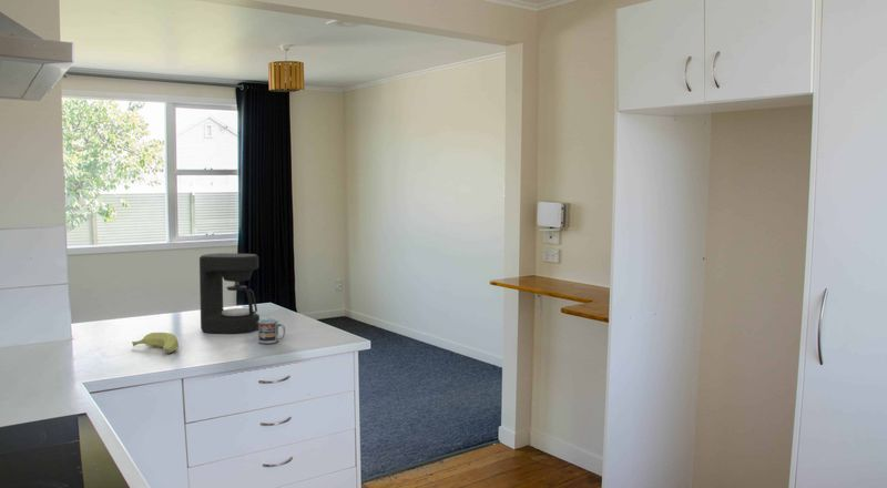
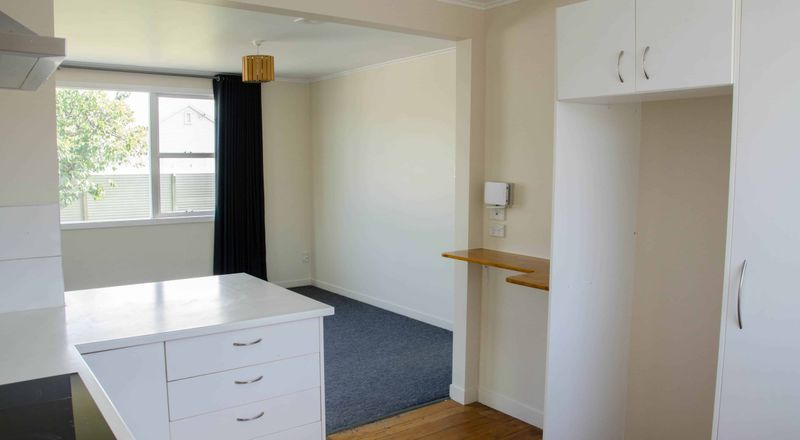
- coffee maker (230, 289)
- cup (272, 331)
- banana (154, 342)
